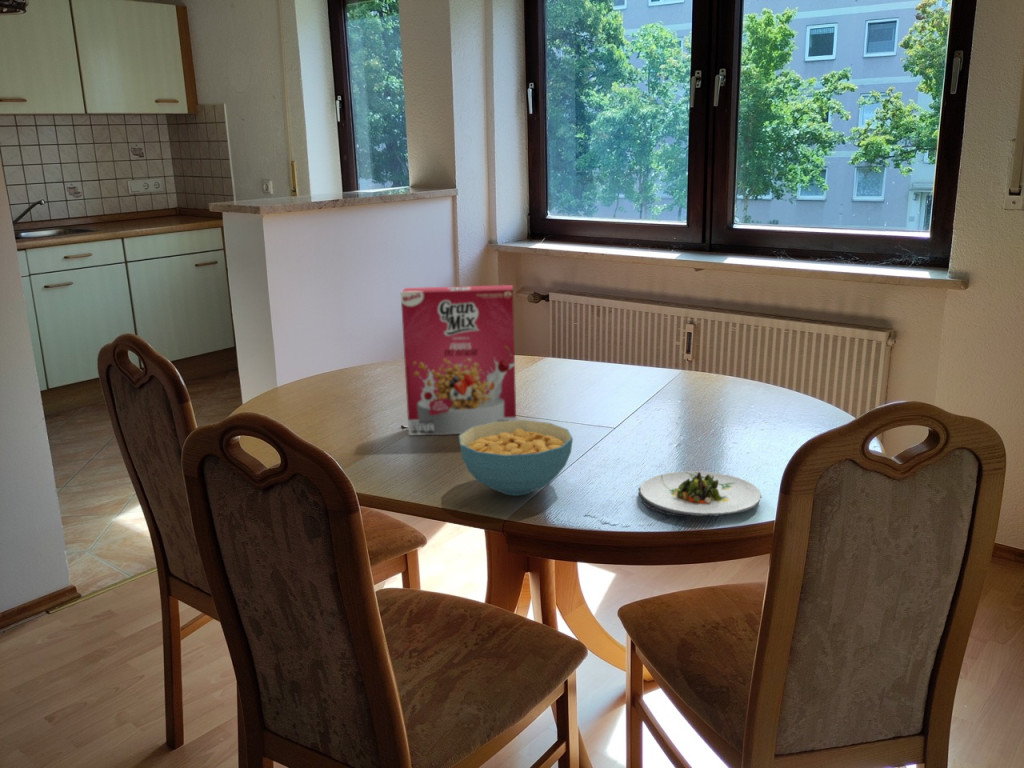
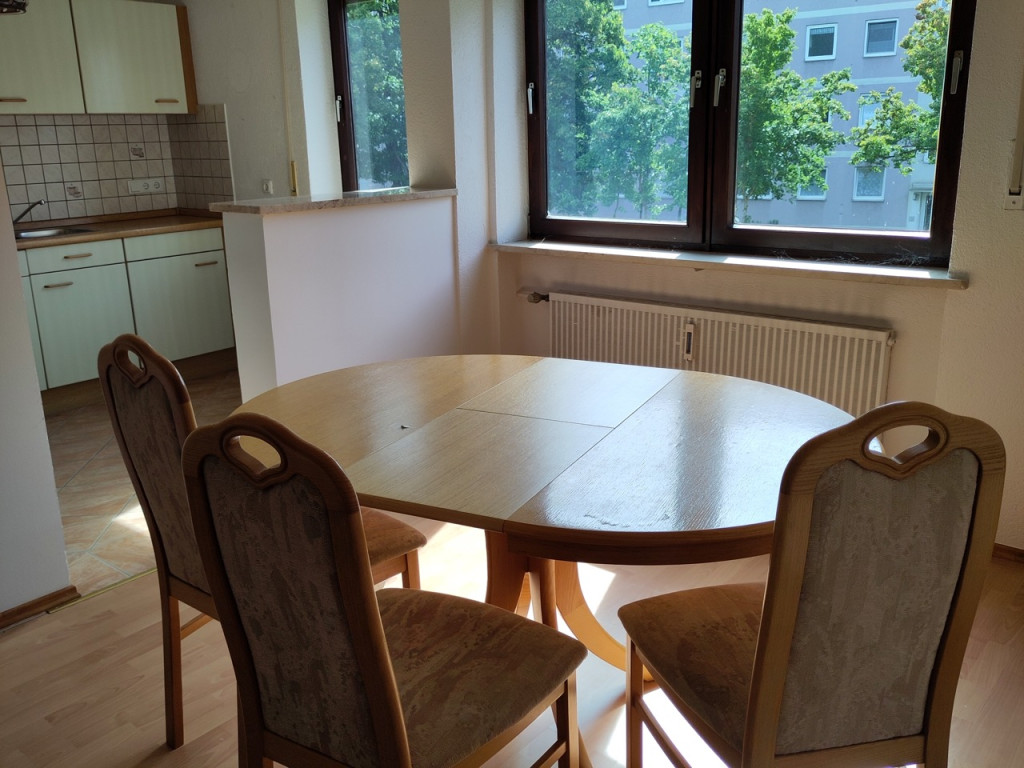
- salad plate (698, 486)
- cereal bowl (515, 463)
- cereal box (460, 360)
